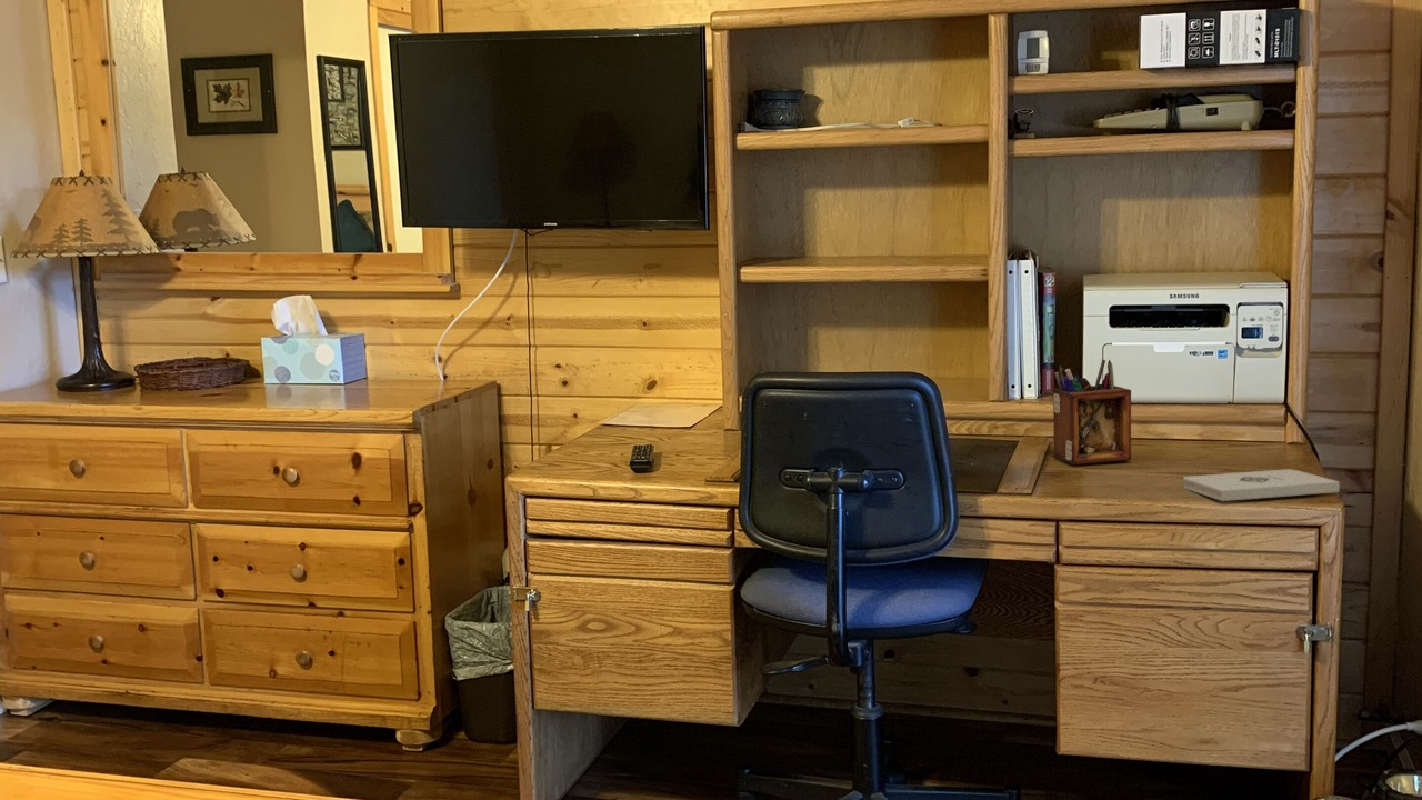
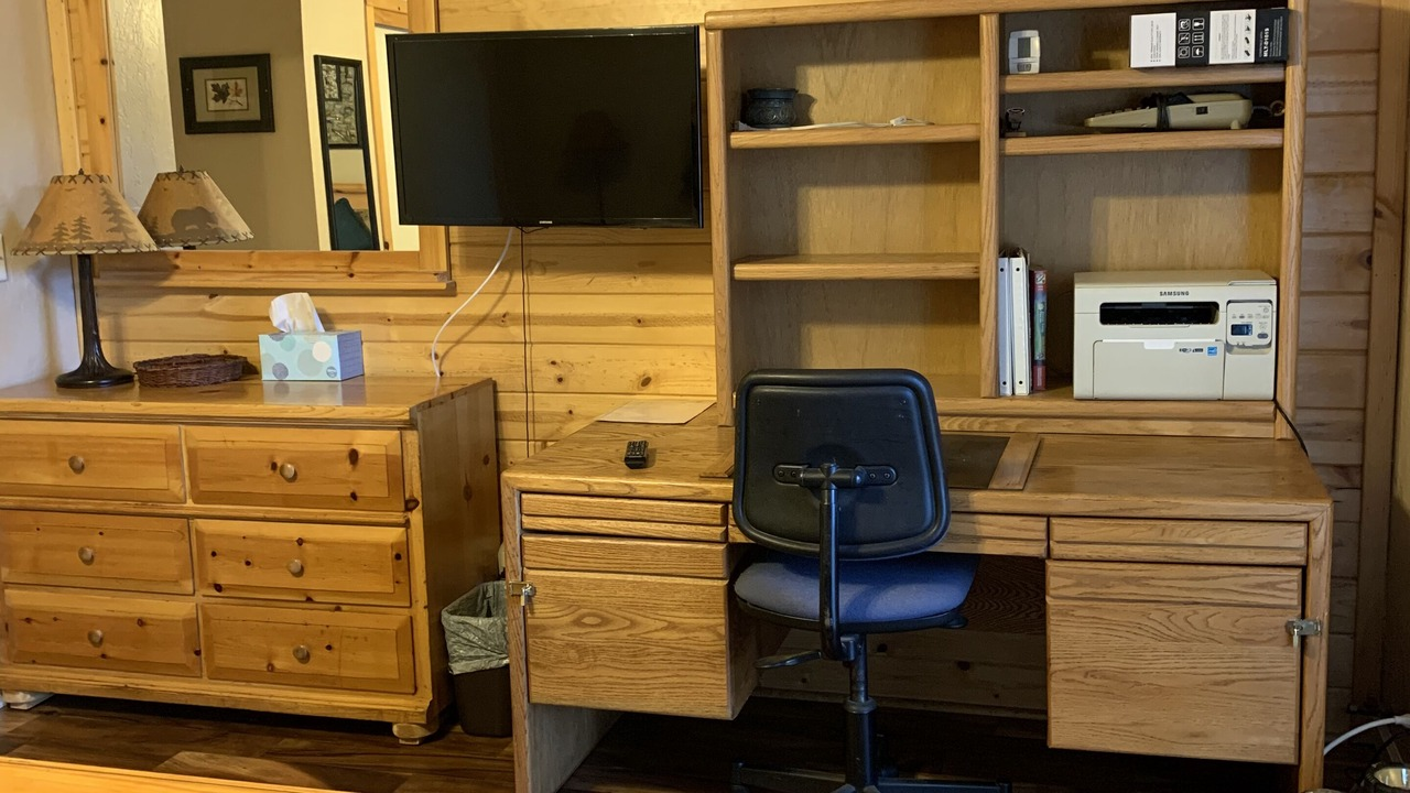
- notepad (1258, 483)
- desk organizer (1091, 410)
